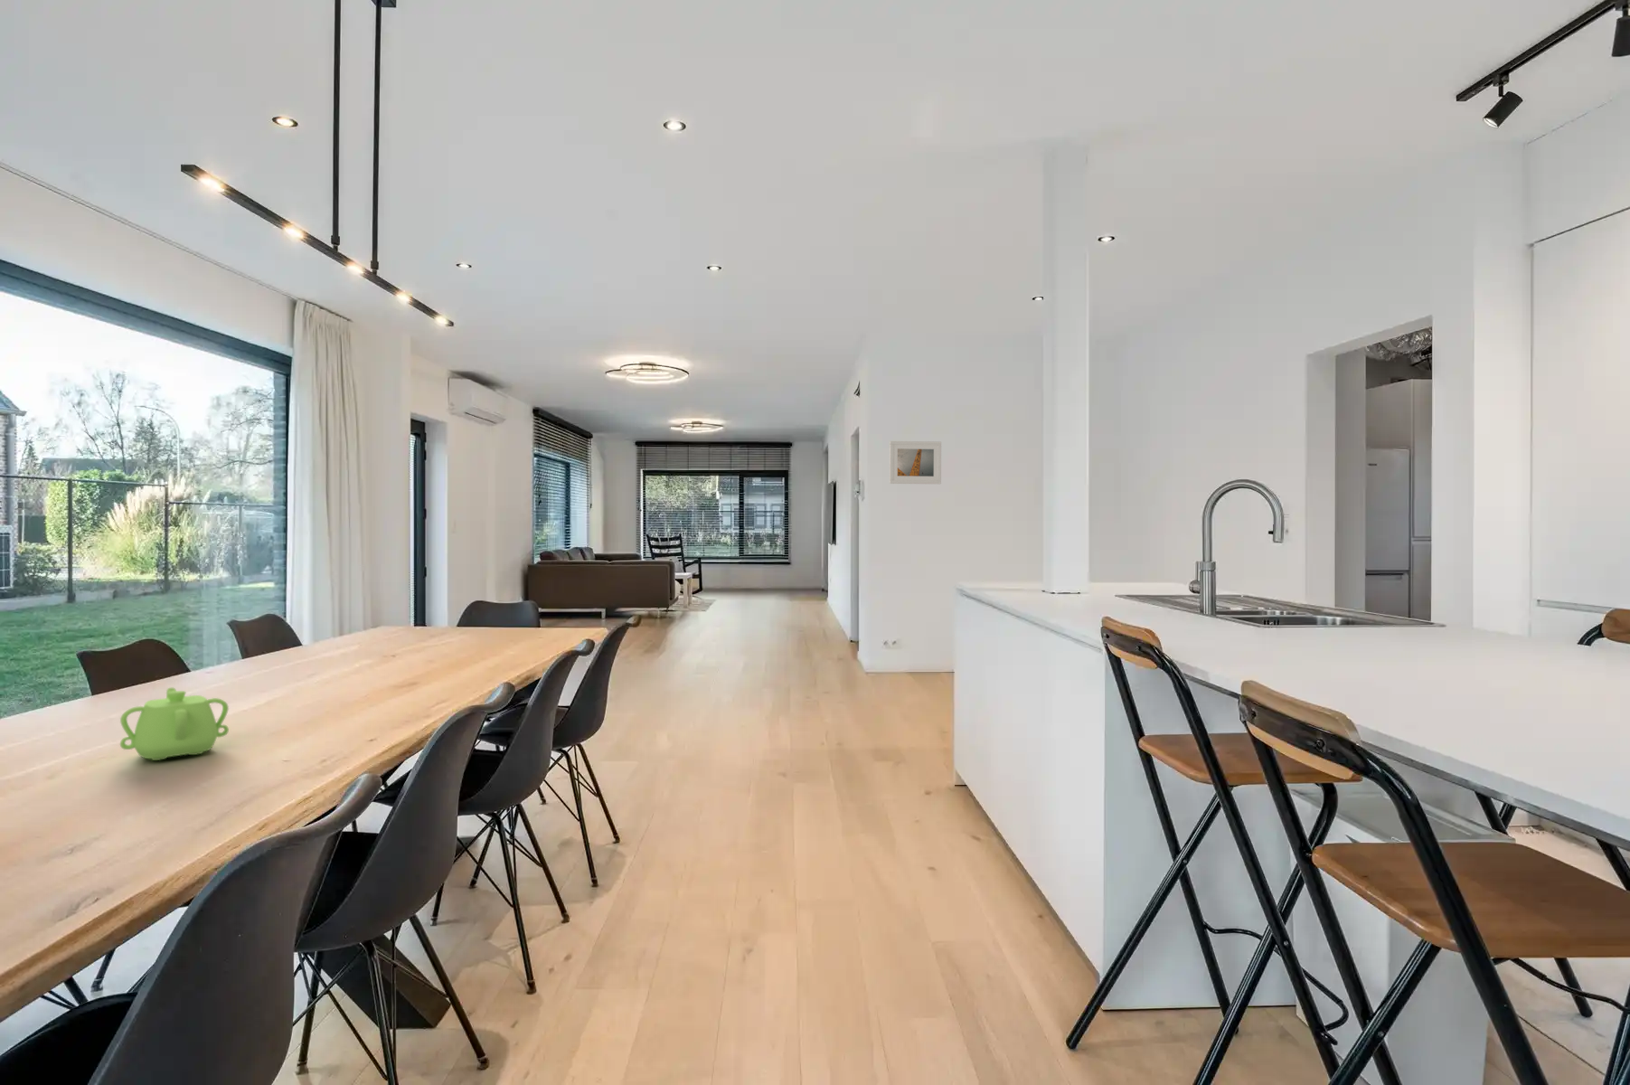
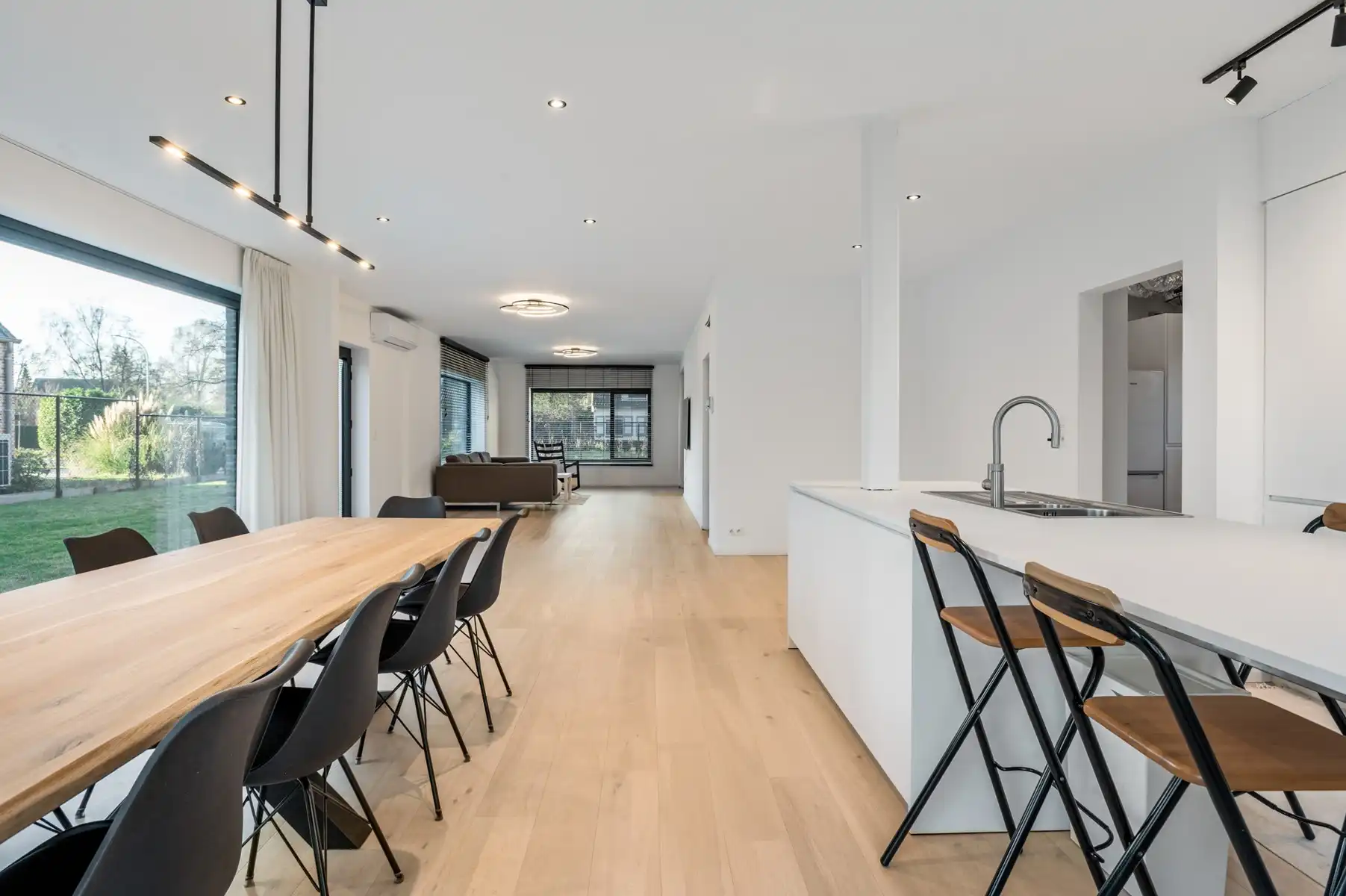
- teapot (176, 722)
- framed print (914, 463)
